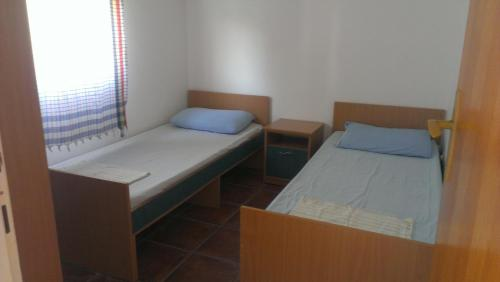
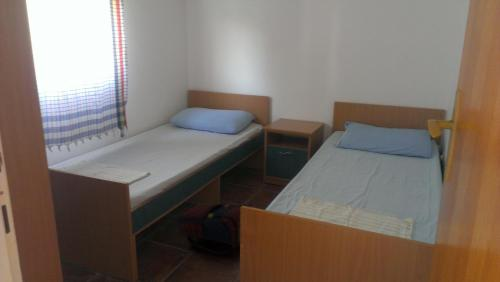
+ satchel (217, 225)
